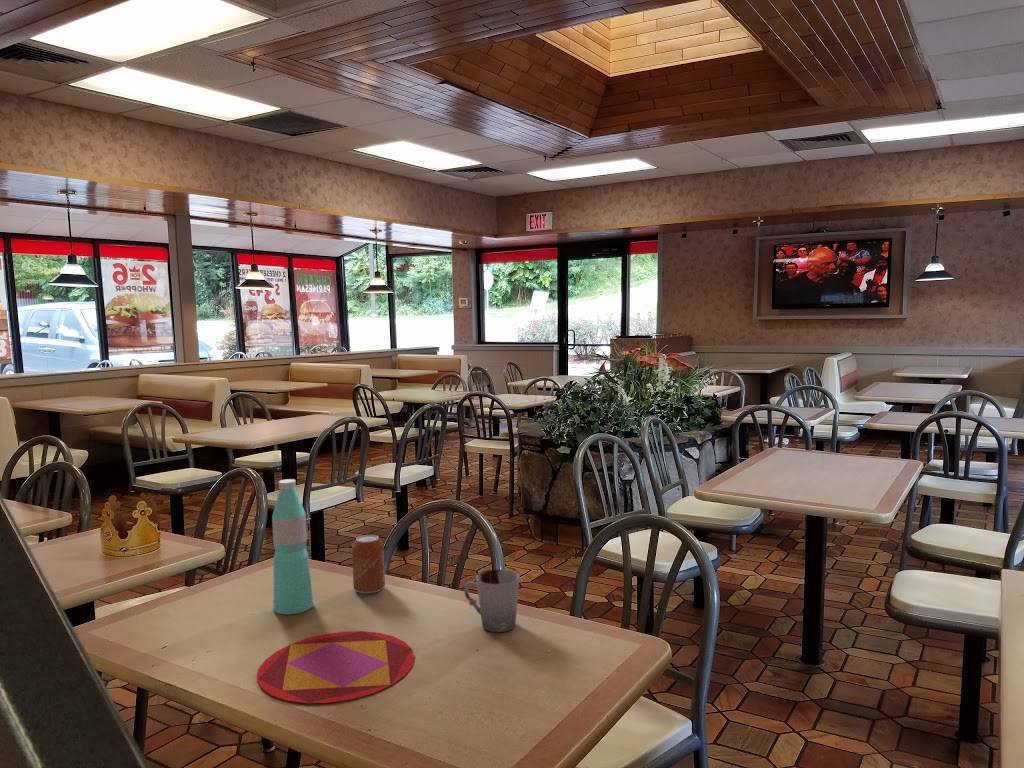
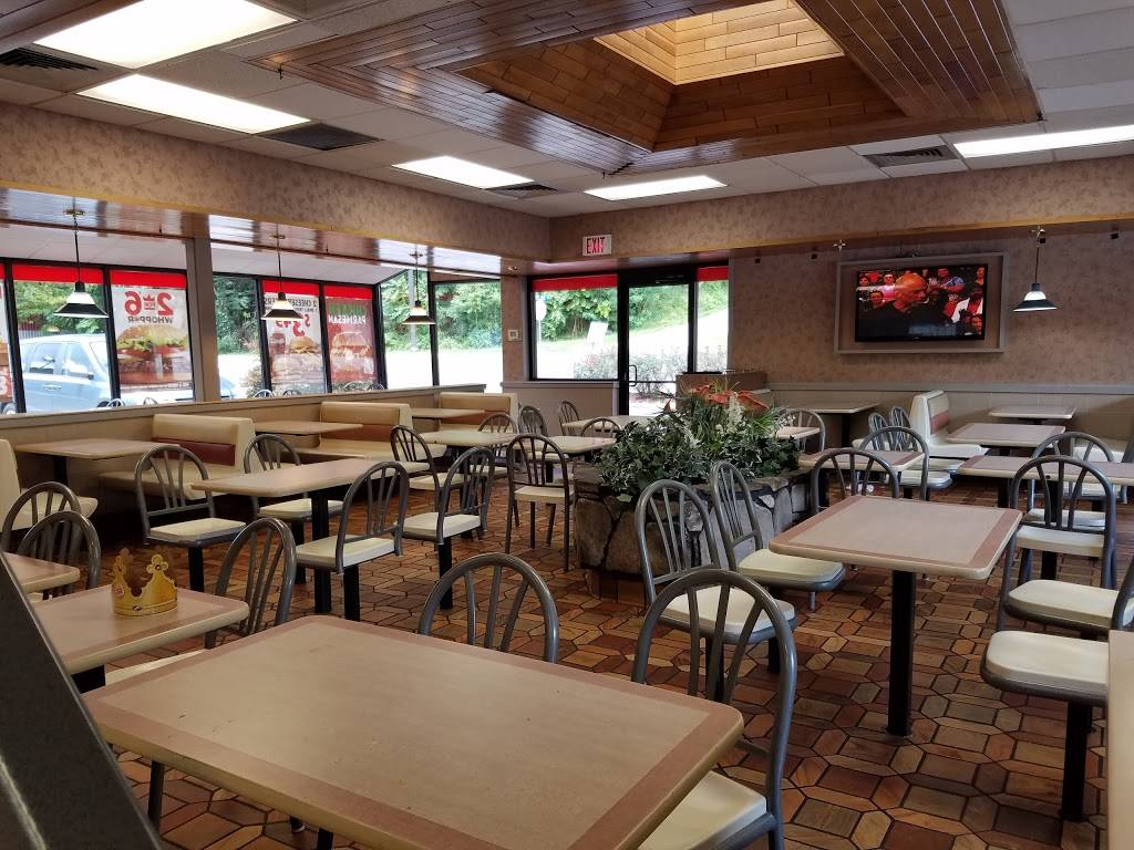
- water bottle (290, 544)
- plate (337, 663)
- cup (490, 599)
- can (368, 563)
